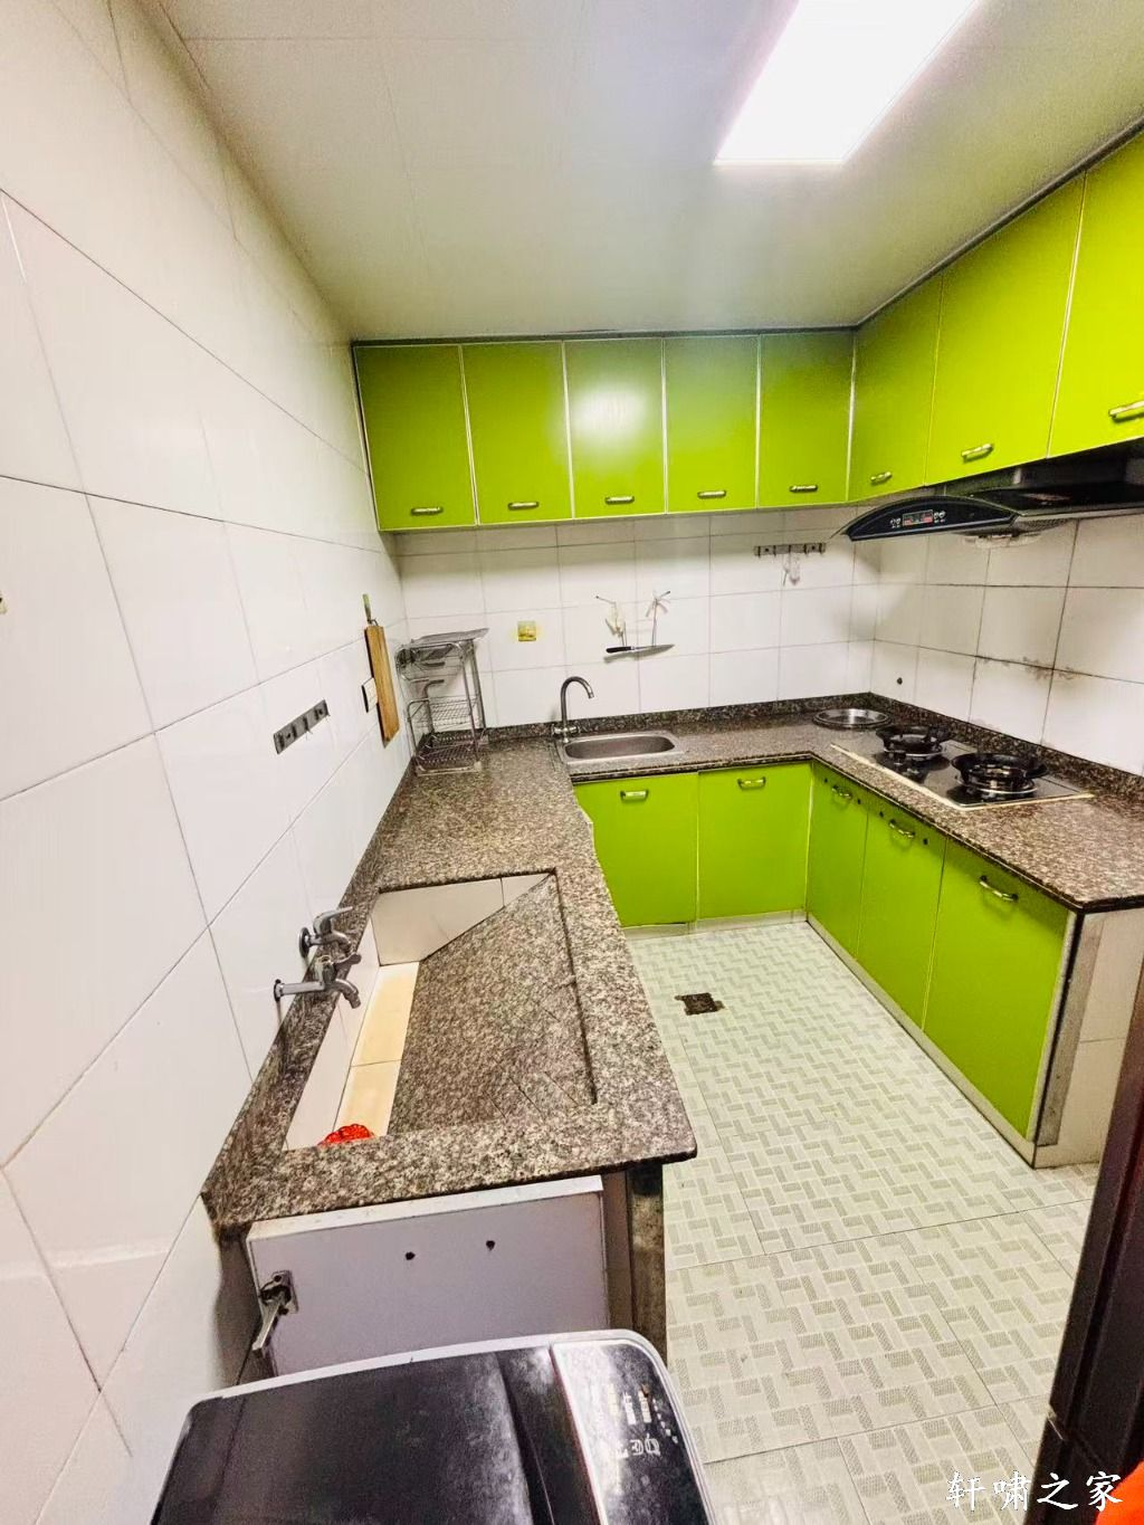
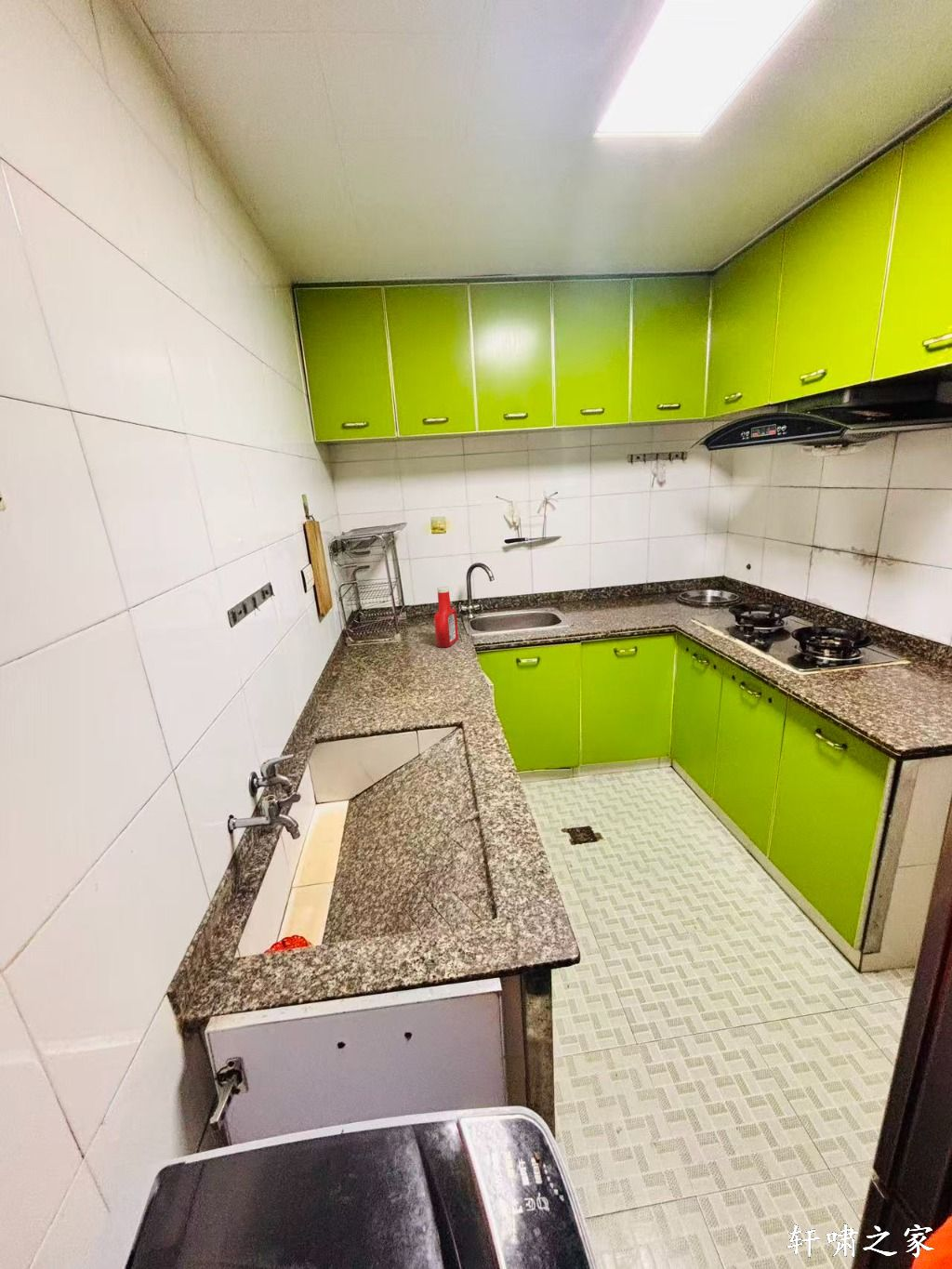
+ soap bottle (445, 615)
